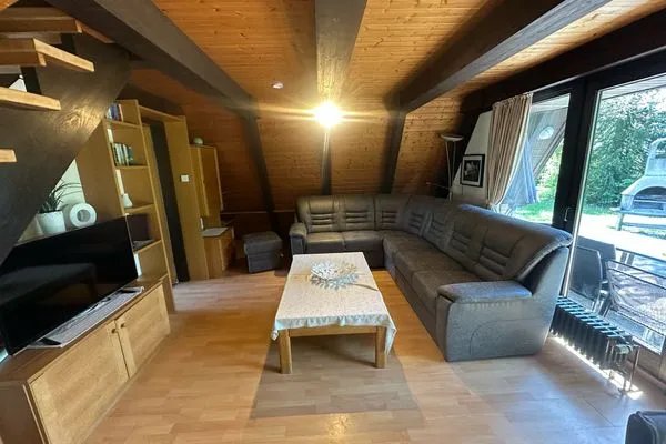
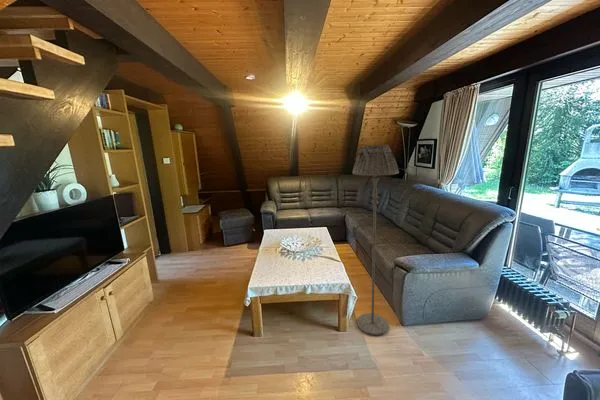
+ floor lamp (374, 240)
